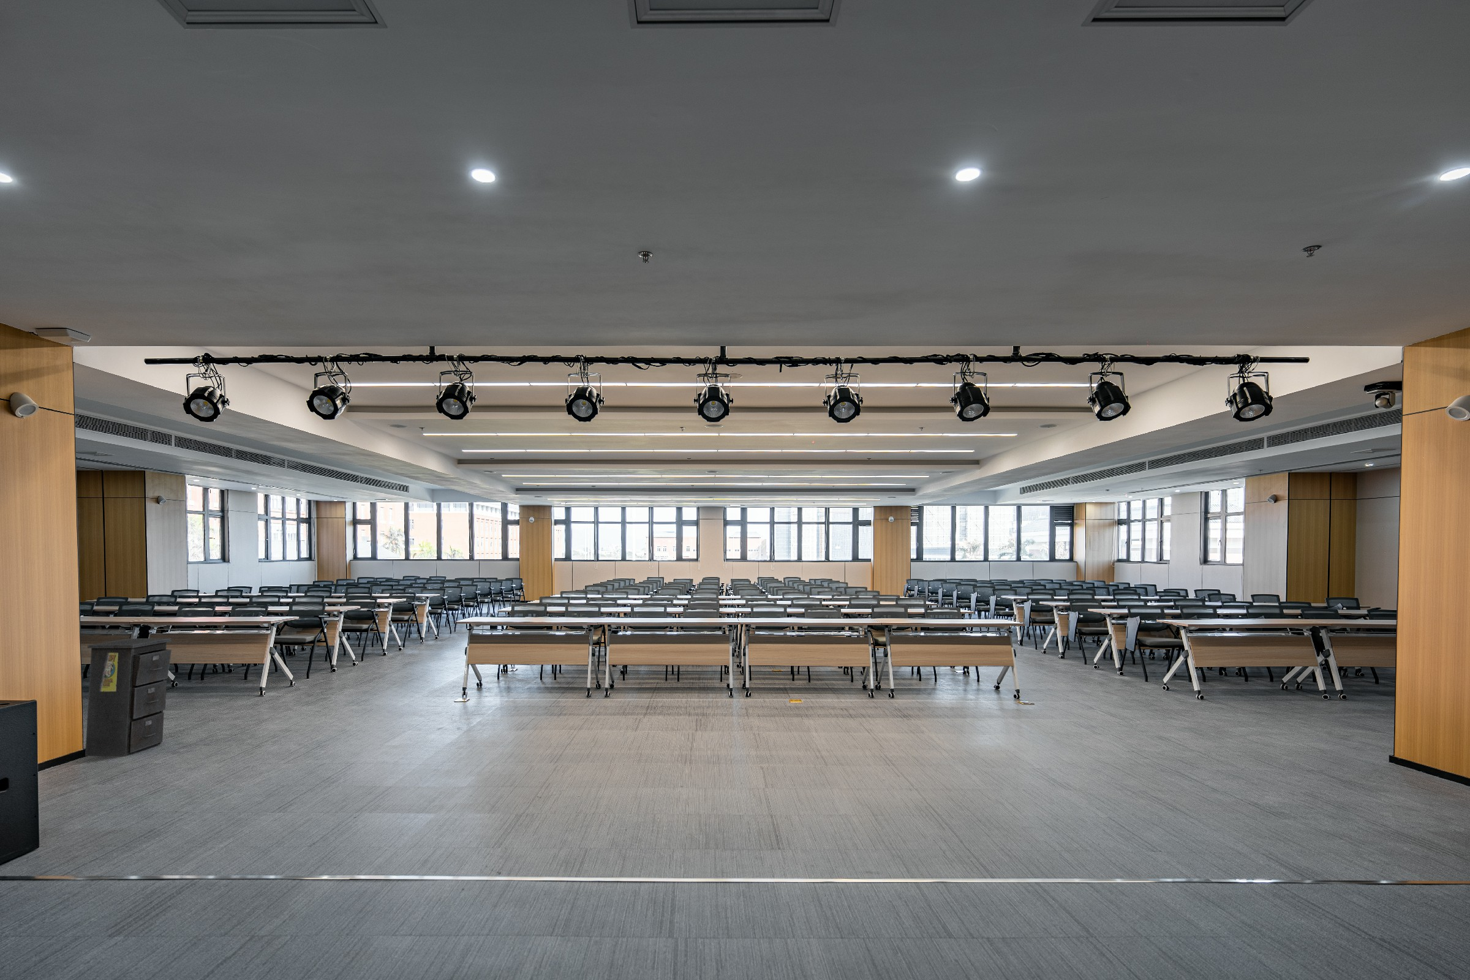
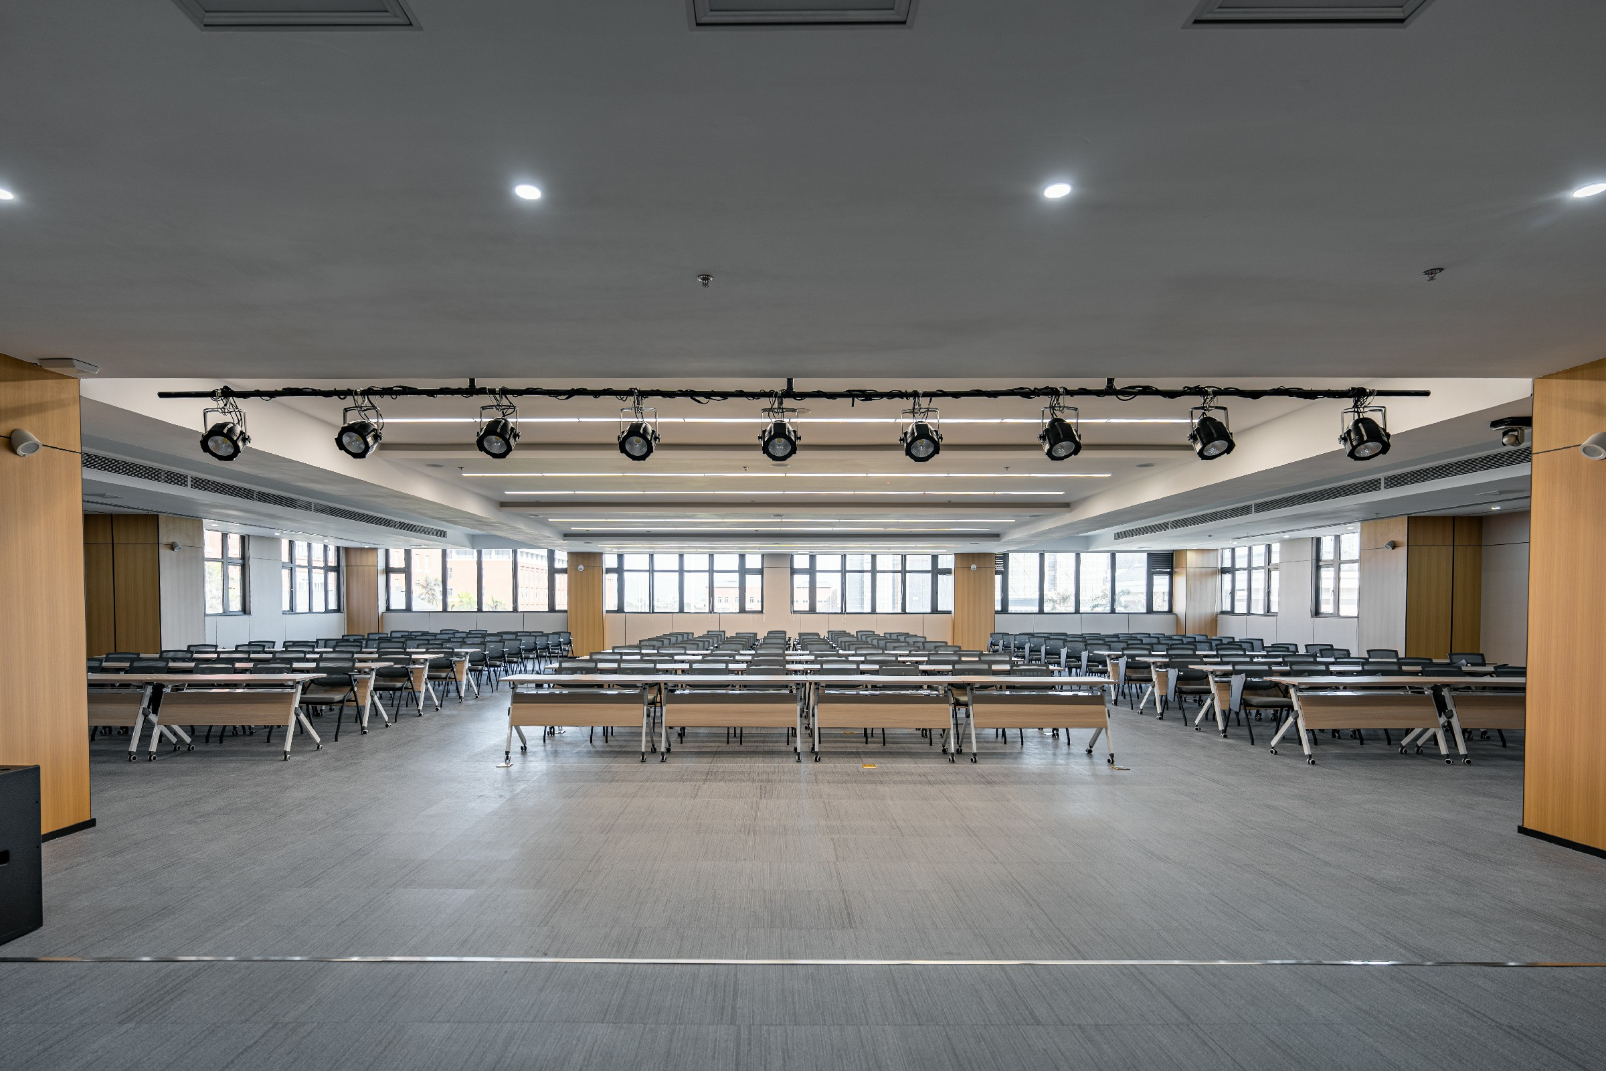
- filing cabinet (131, 696)
